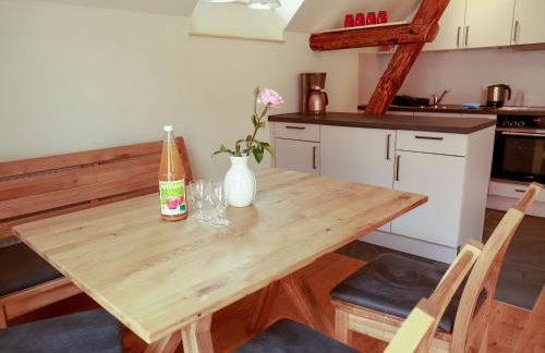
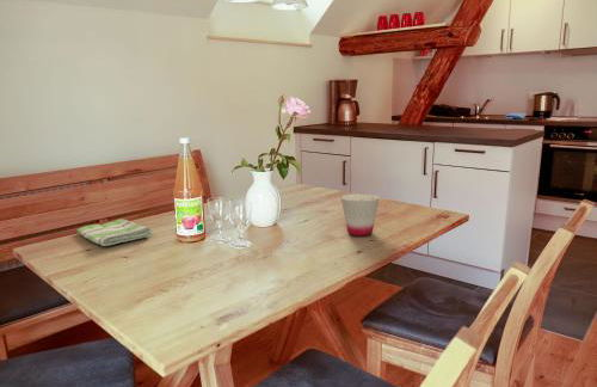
+ dish towel (113, 229)
+ cup (359, 215)
